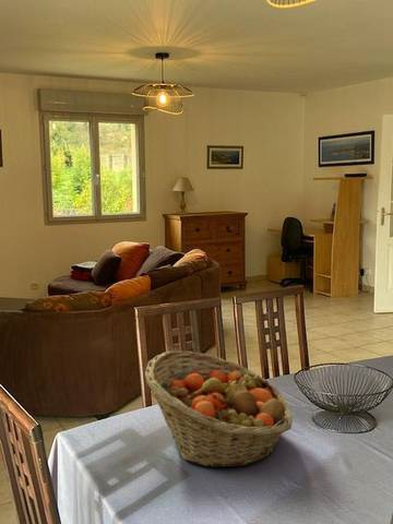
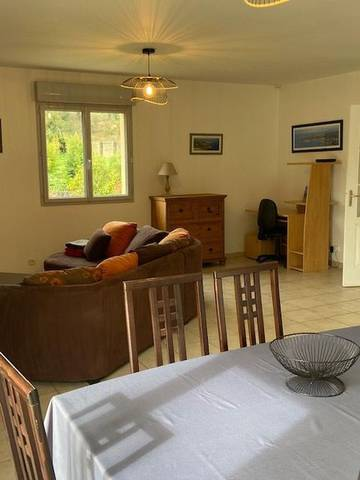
- fruit basket (218, 401)
